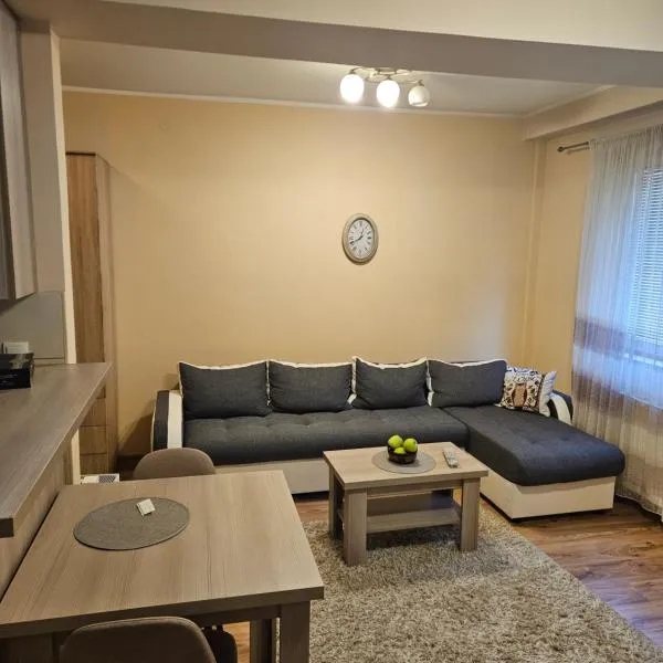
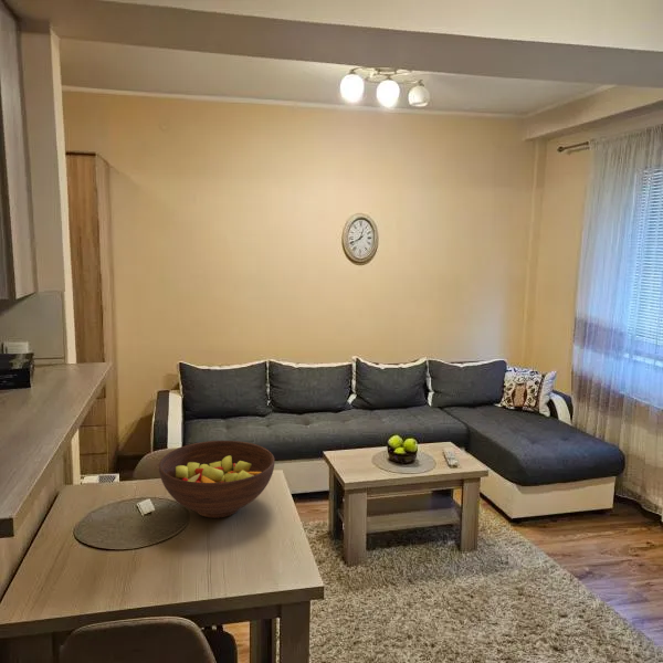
+ fruit bowl (218, 484)
